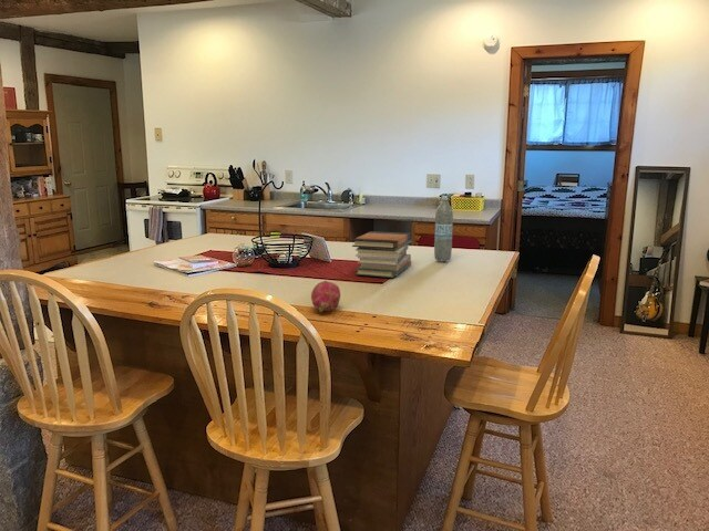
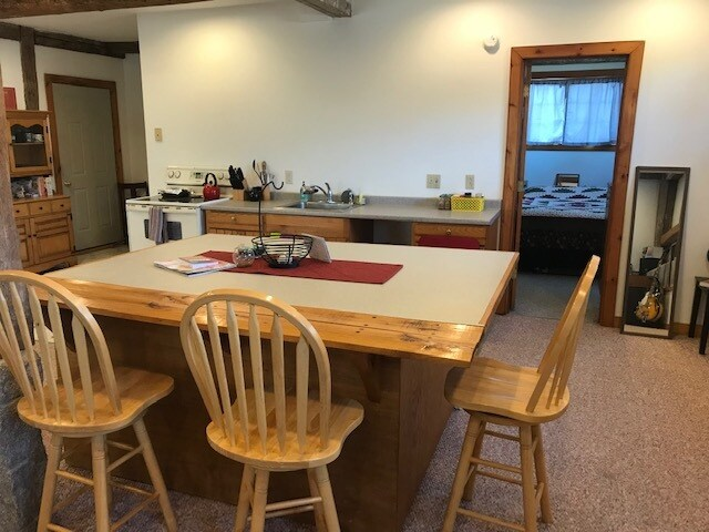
- book stack (382, 253)
- fruit (325, 294)
- water bottle (443, 229)
